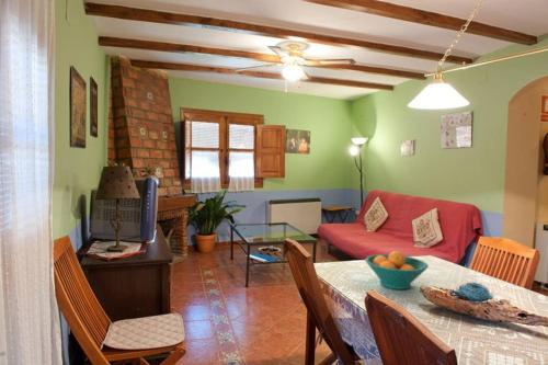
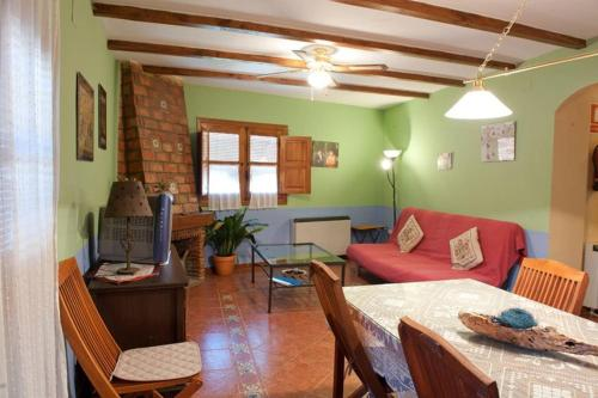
- fruit bowl (396, 267)
